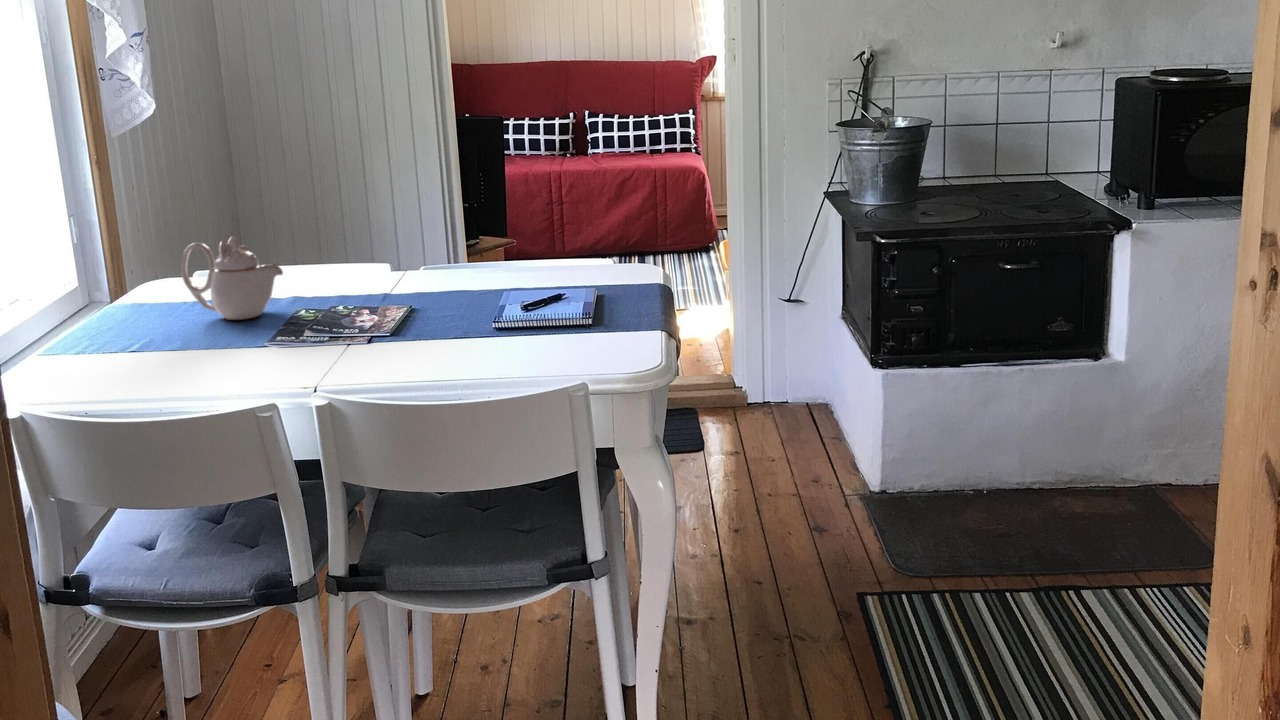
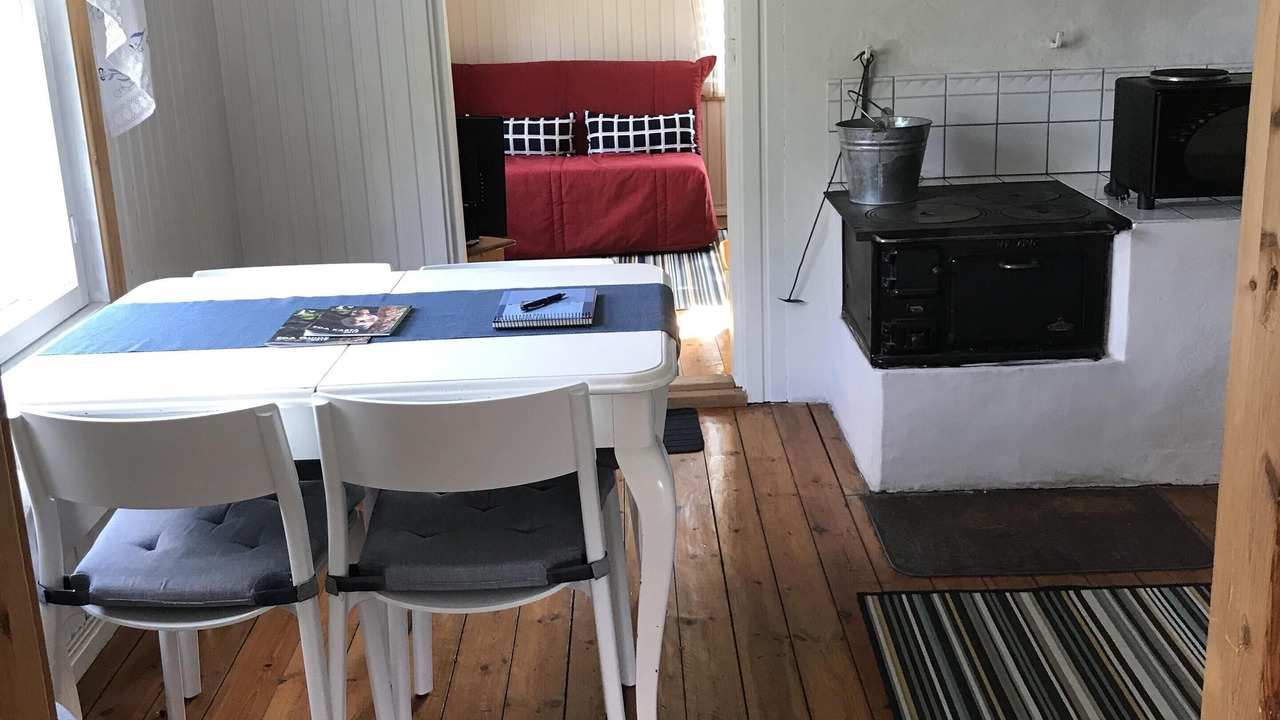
- teapot (233, 277)
